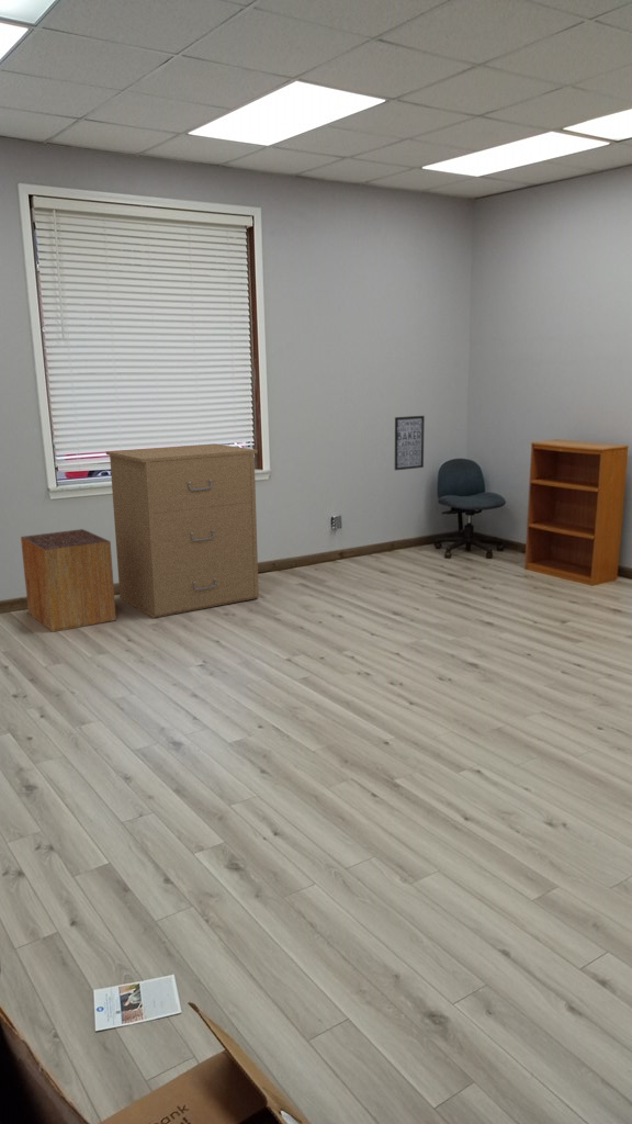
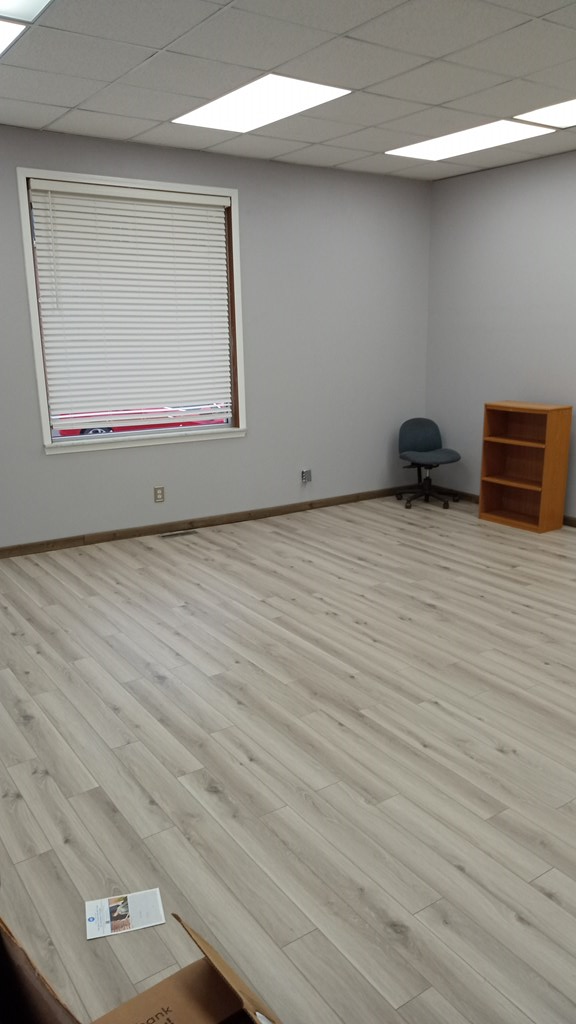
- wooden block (68, 577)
- wall art (409, 442)
- filing cabinet (185, 526)
